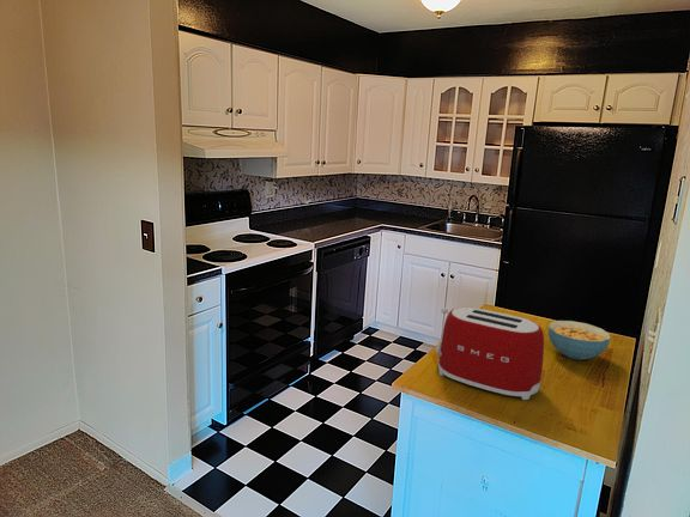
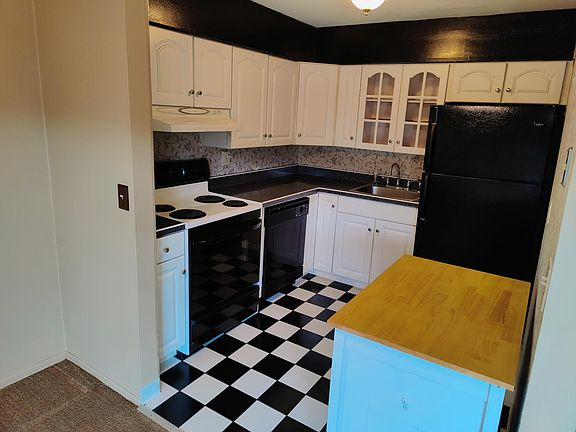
- toaster (488, 348)
- cereal bowl (576, 343)
